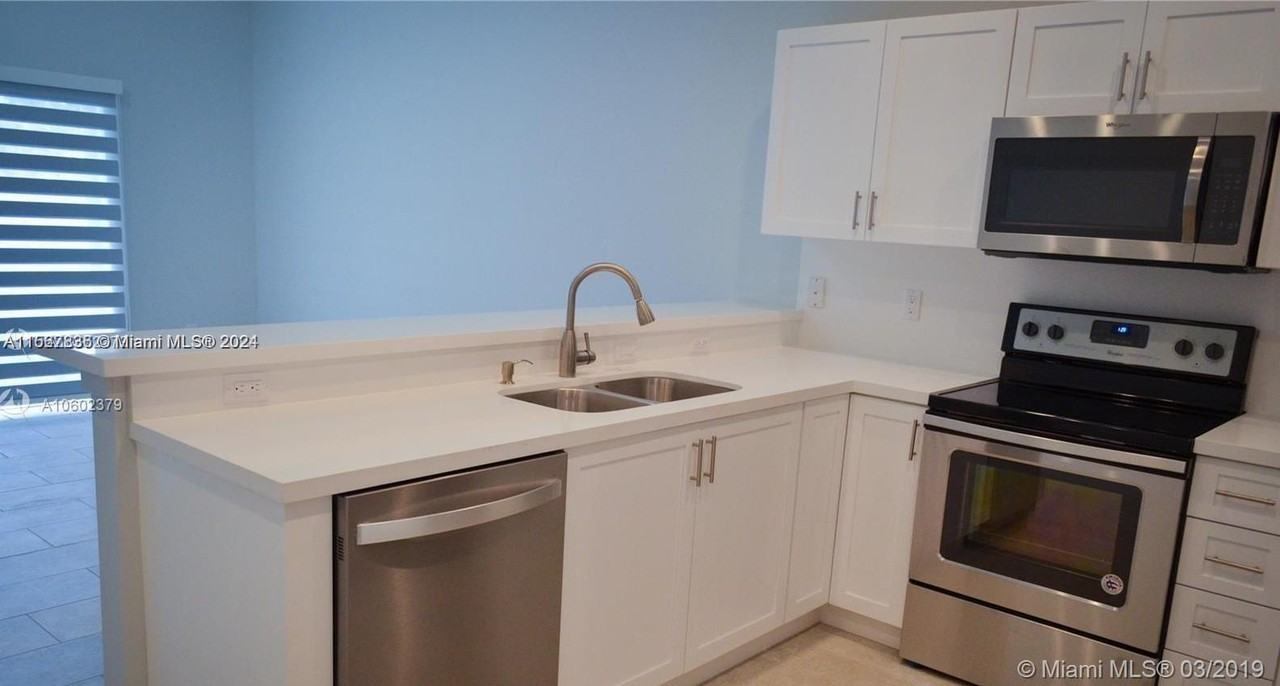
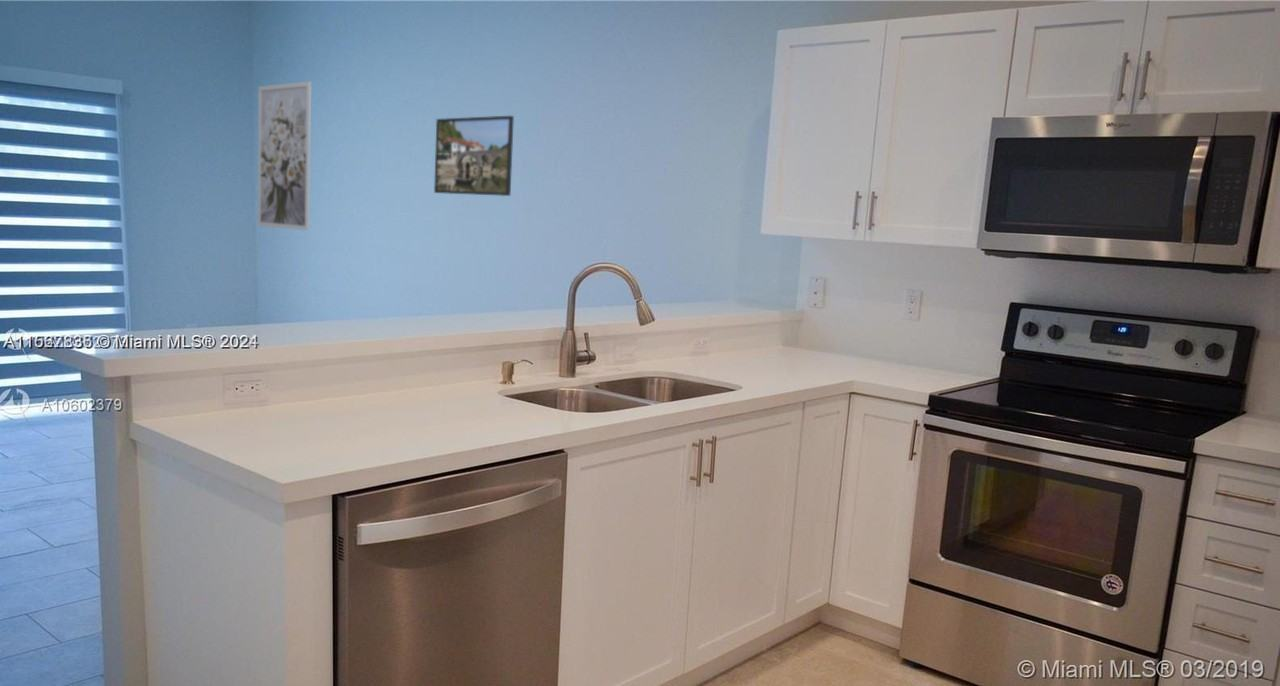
+ wall art (283, 156)
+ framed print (472, 156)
